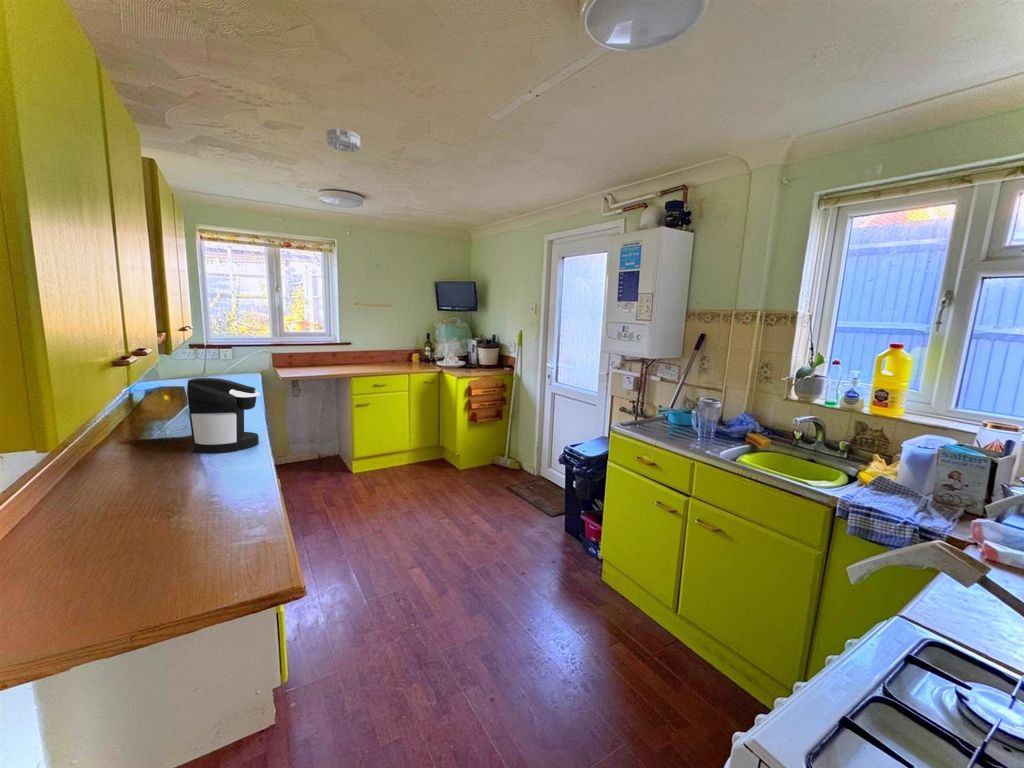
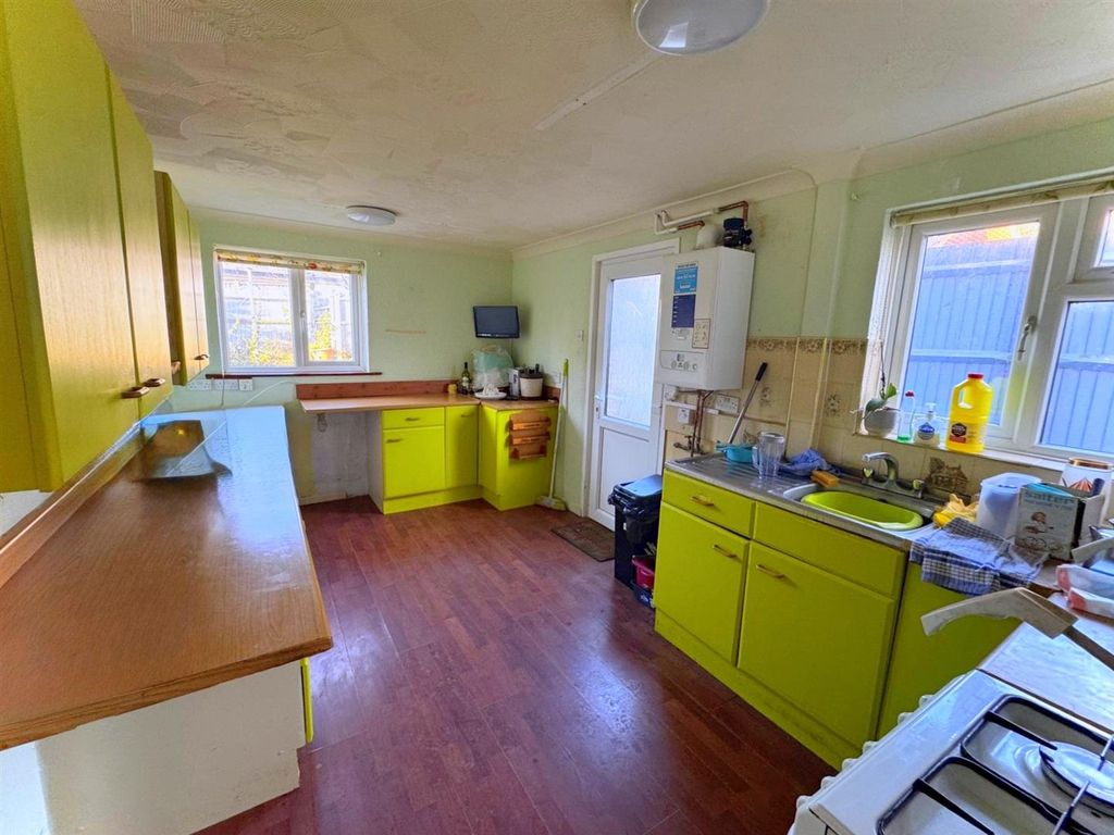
- coffee maker (226, 412)
- smoke detector (343, 139)
